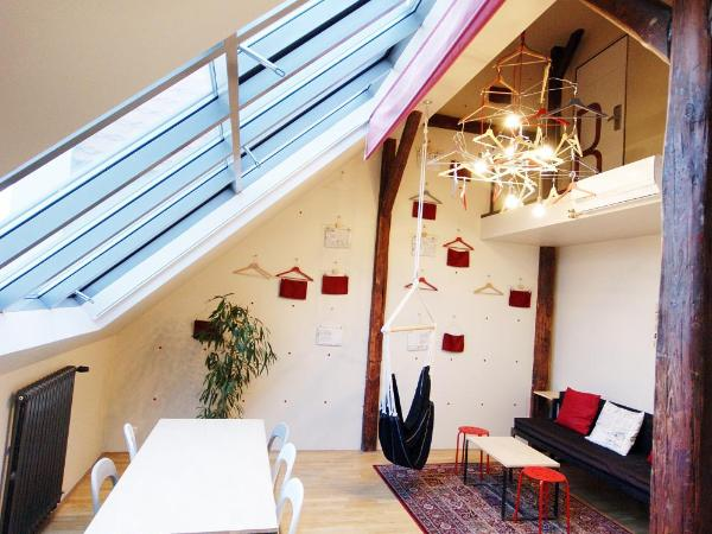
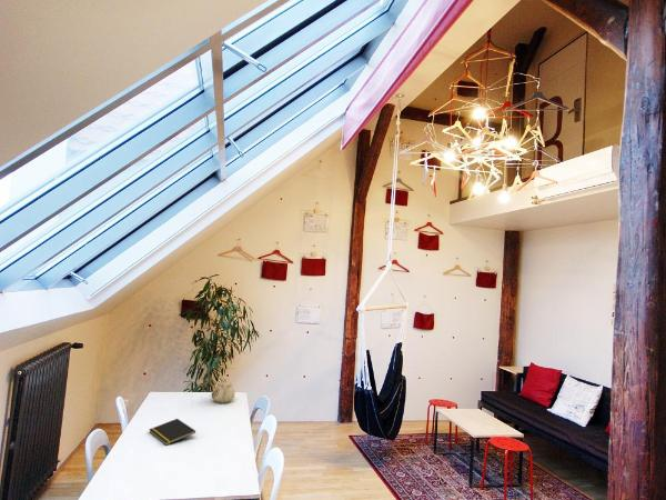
+ notepad (171, 431)
+ teapot (223, 389)
